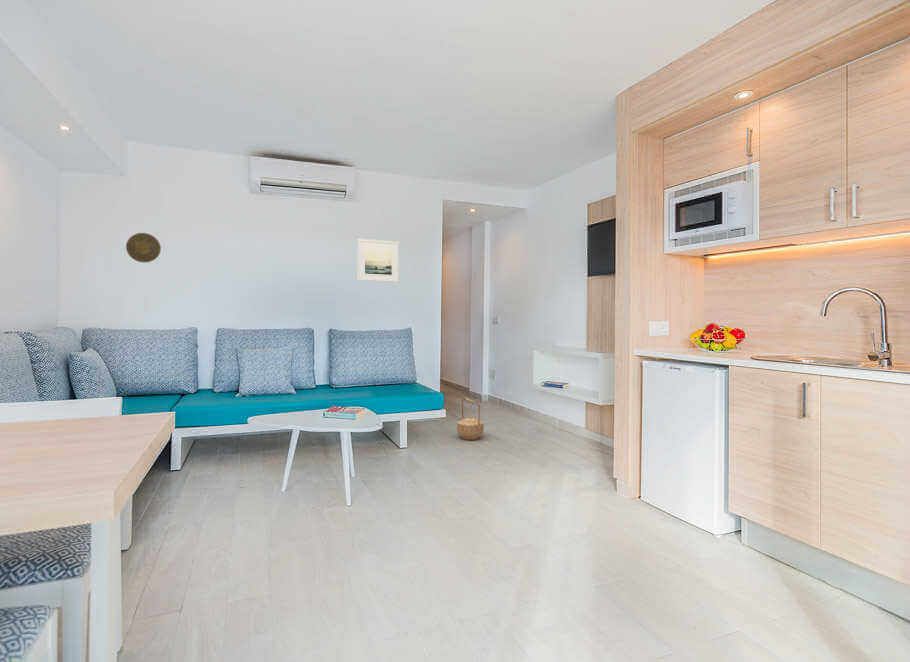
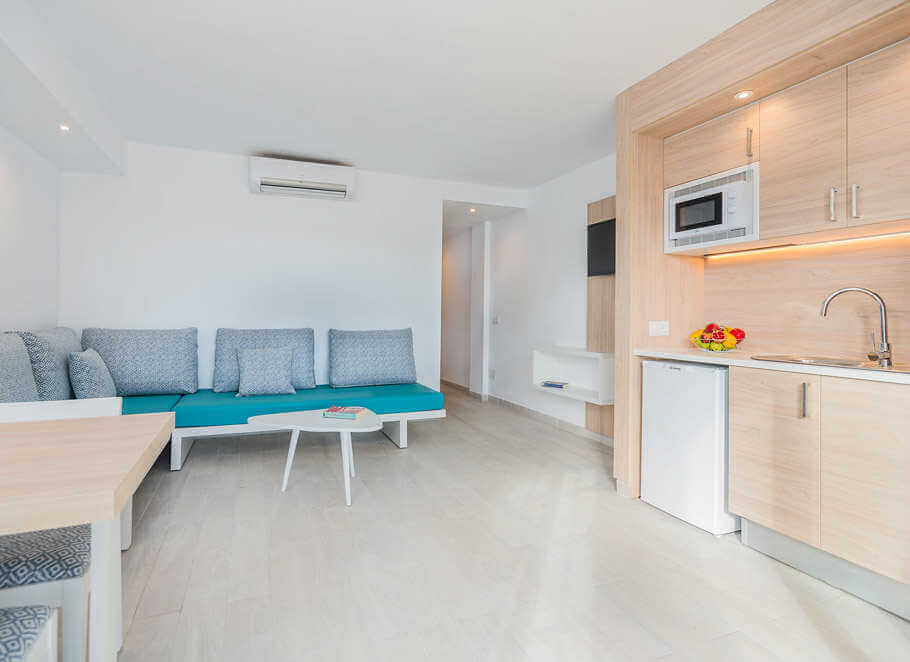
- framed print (378, 260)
- decorative plate (143, 247)
- basket (470, 418)
